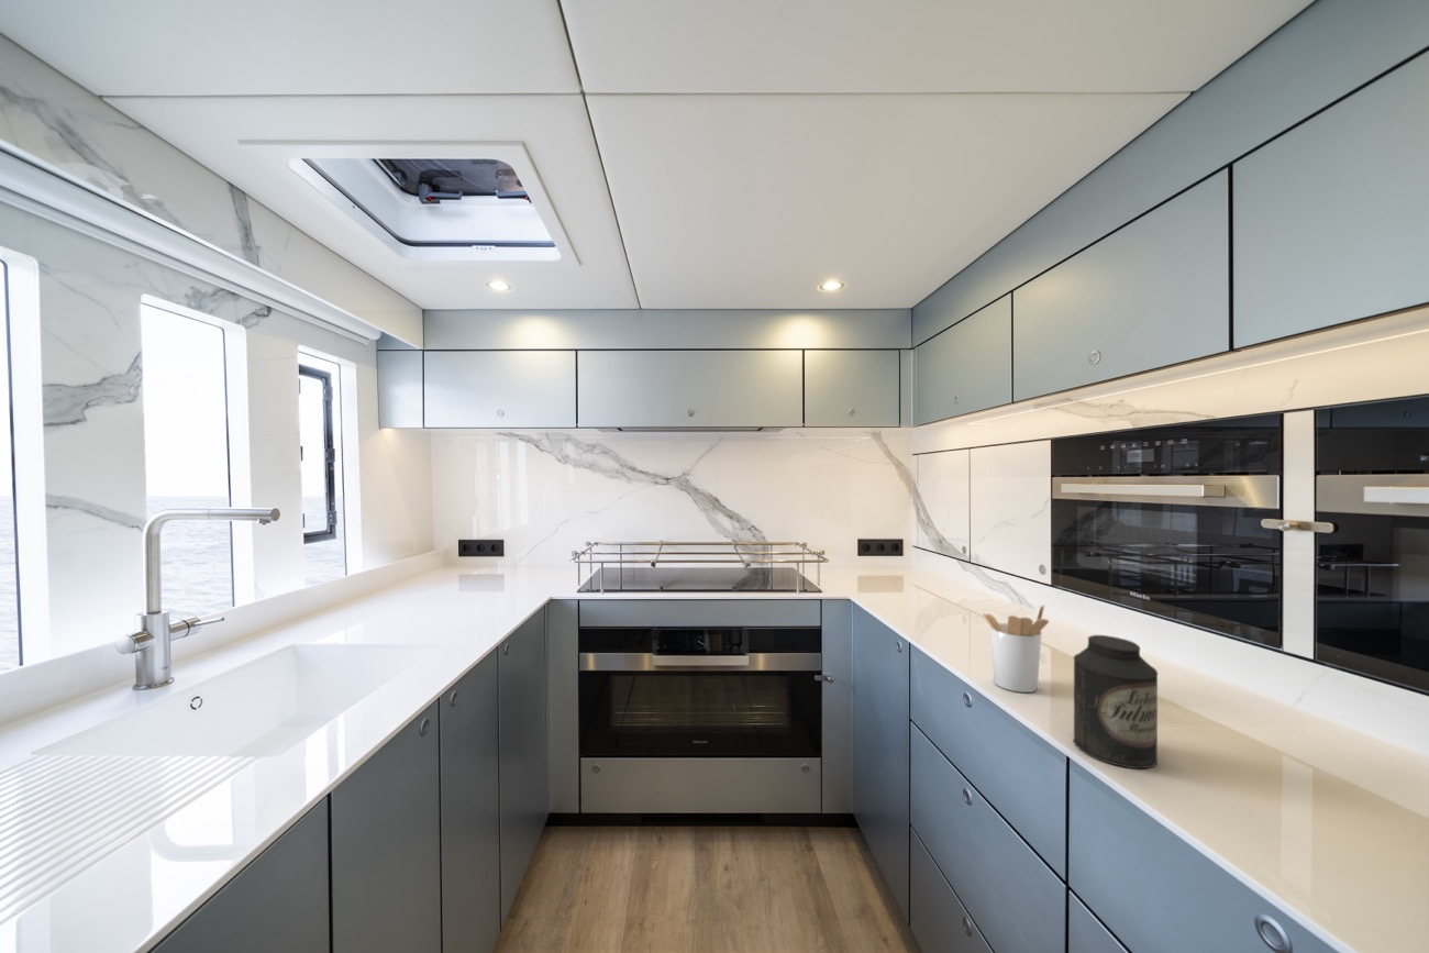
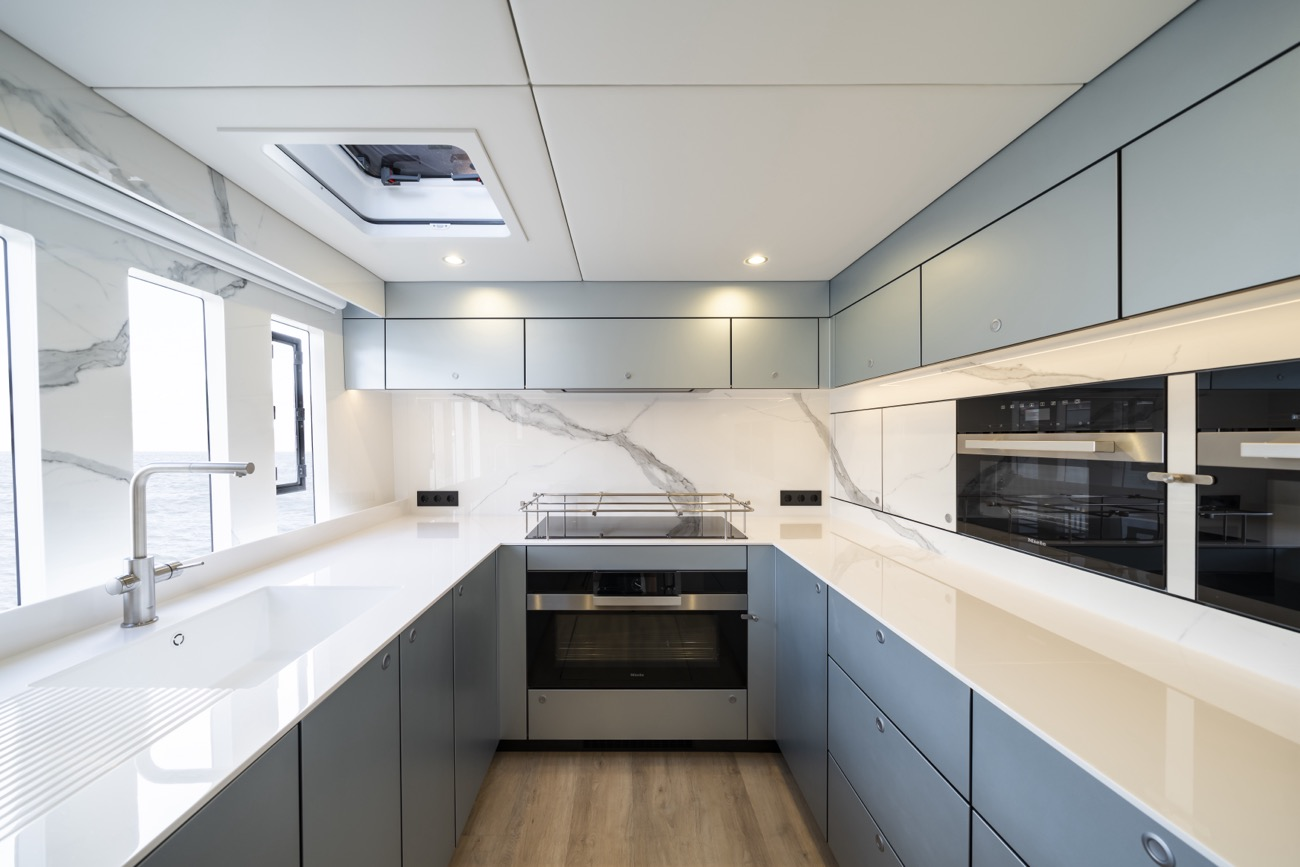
- canister (1114, 695)
- utensil holder (1019, 646)
